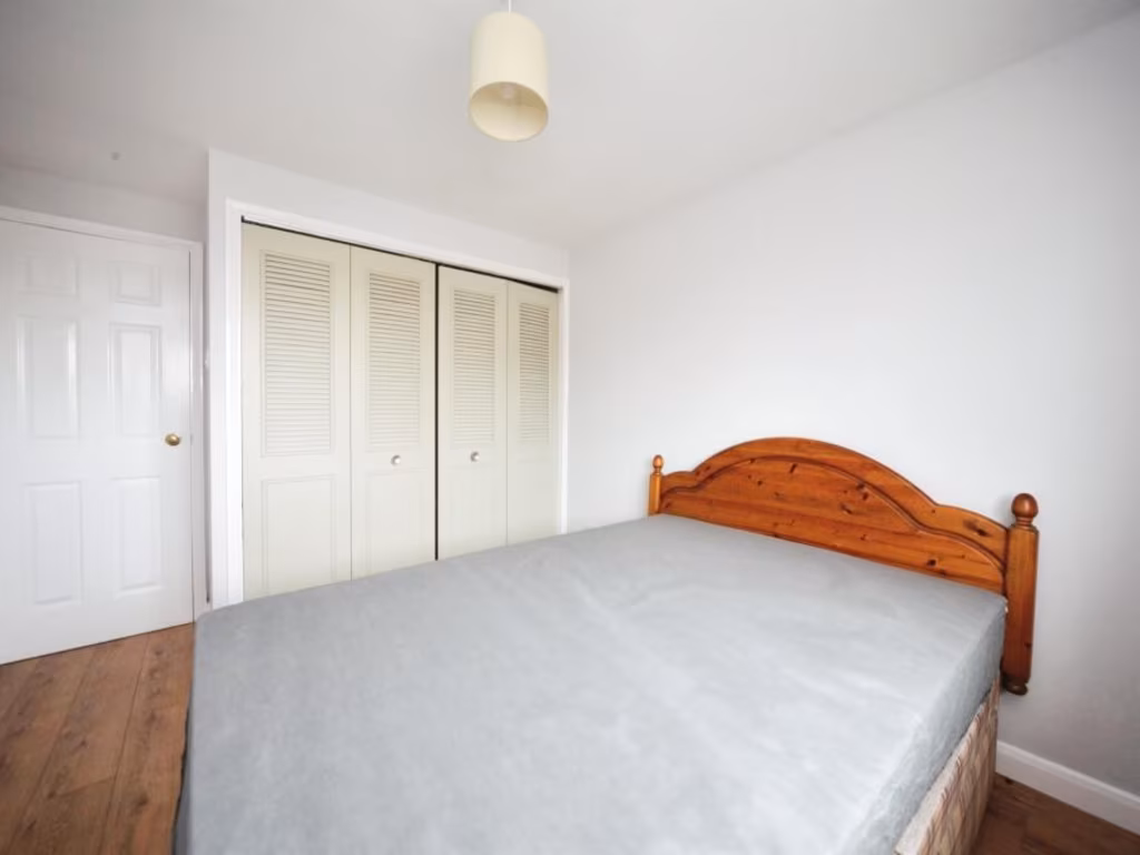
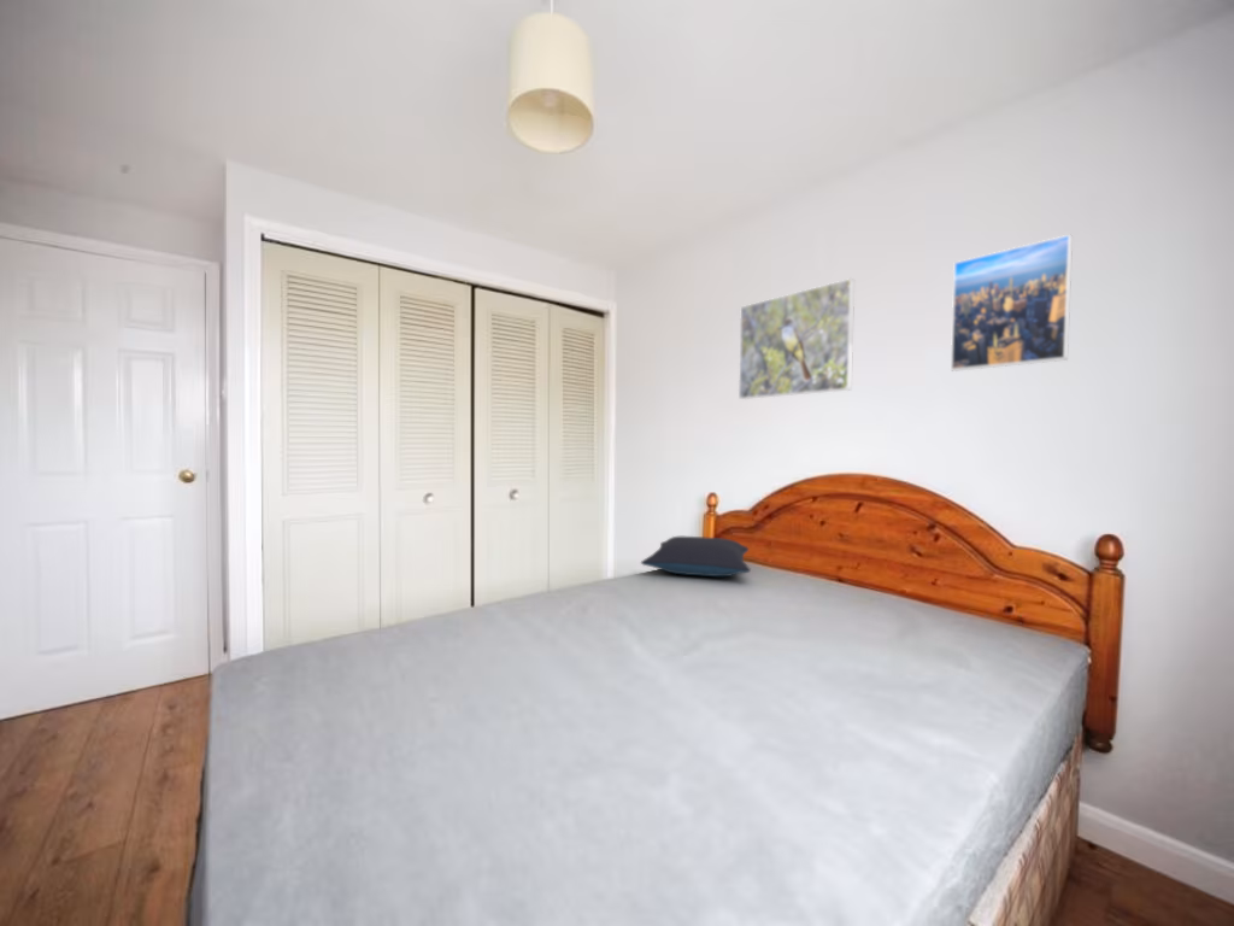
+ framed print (1006, 307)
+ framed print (791, 344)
+ pillow (698, 555)
